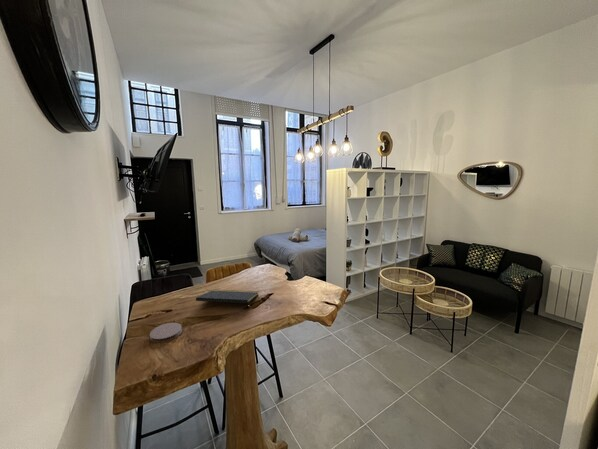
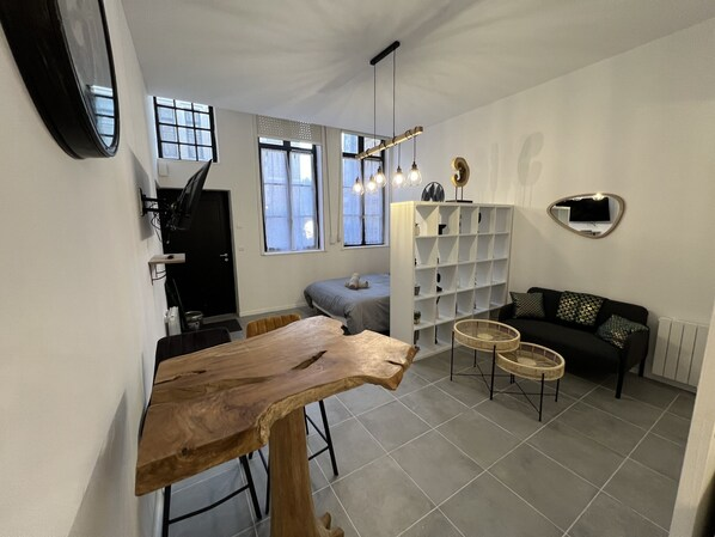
- coaster (166, 332)
- notepad (229, 295)
